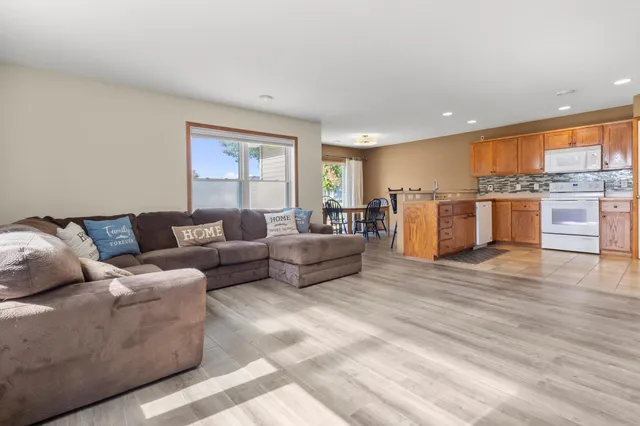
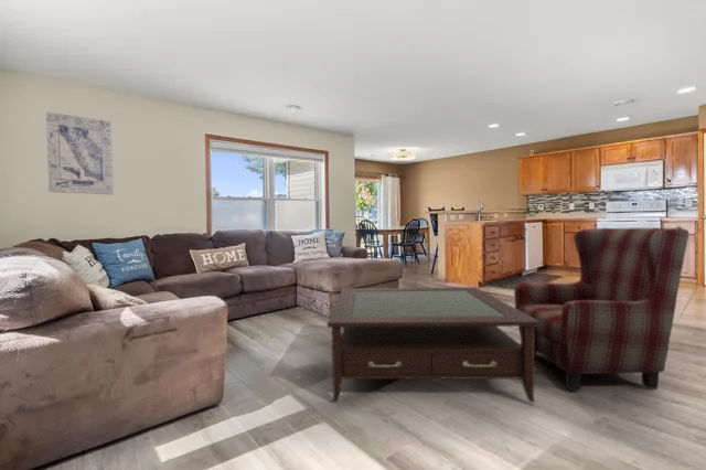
+ coffee table (418, 332)
+ armchair (590, 299)
+ wall art (81, 154)
